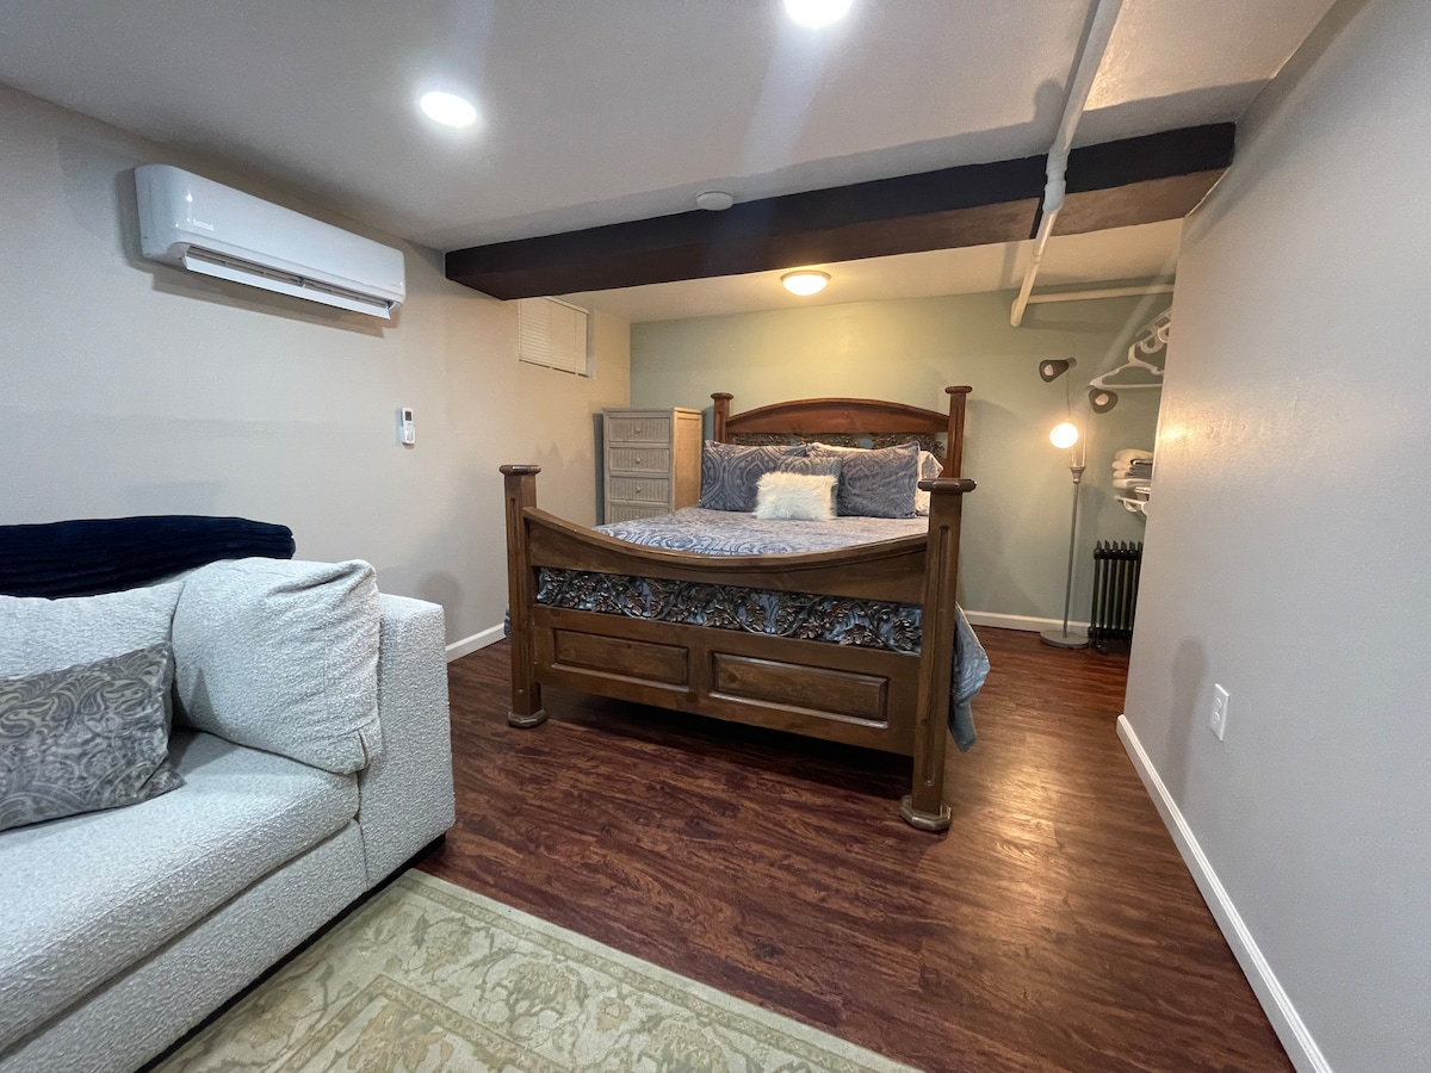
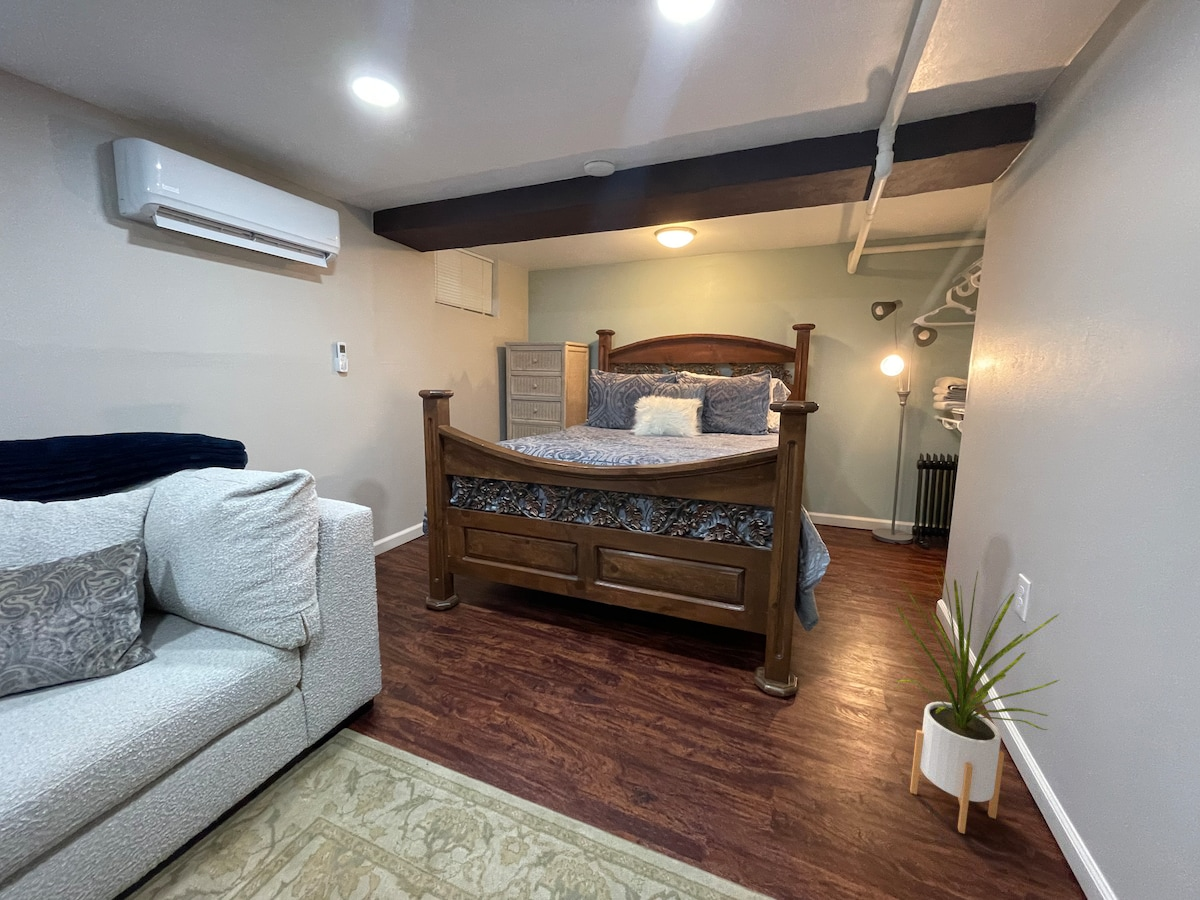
+ house plant (969, 696)
